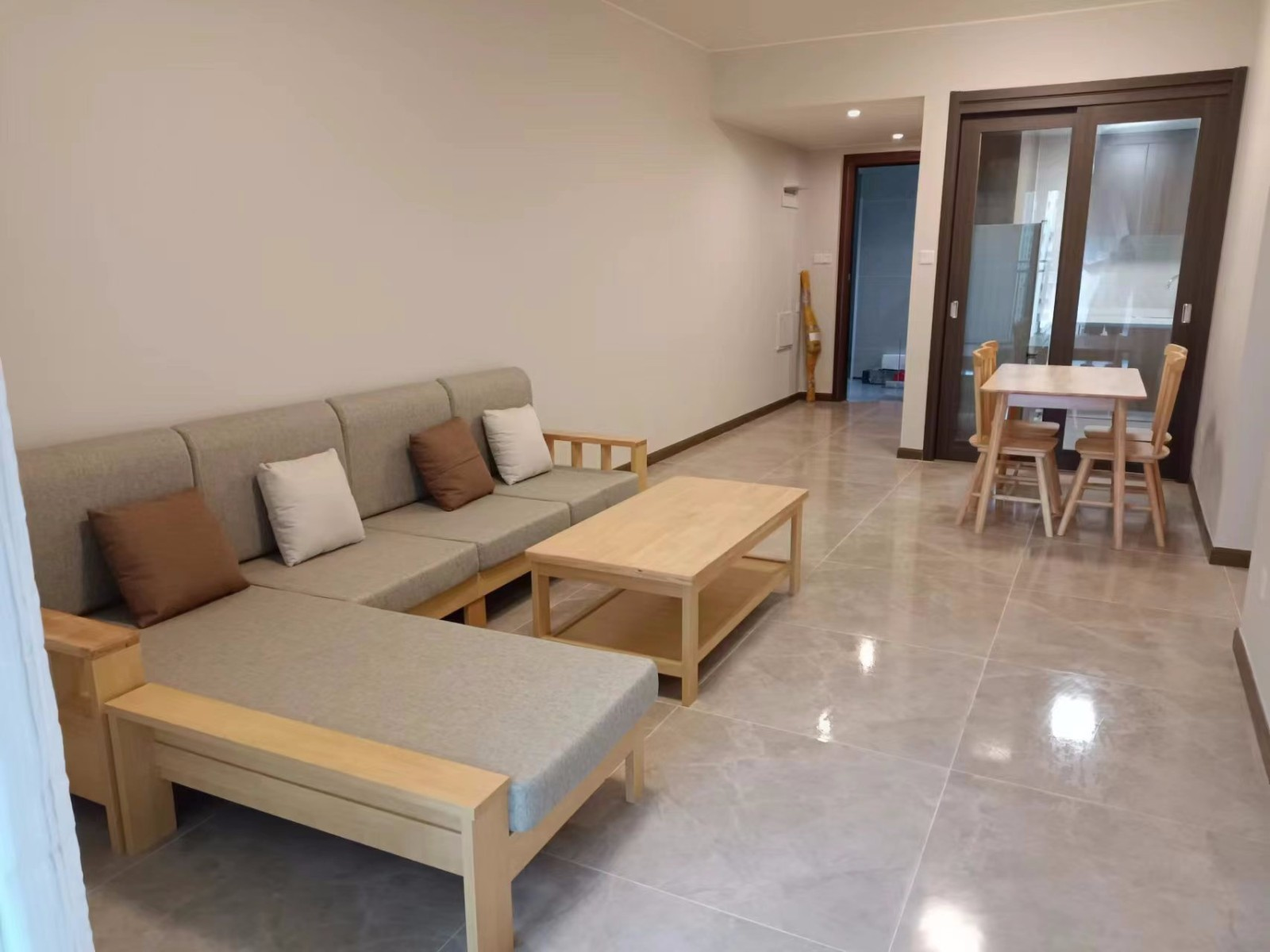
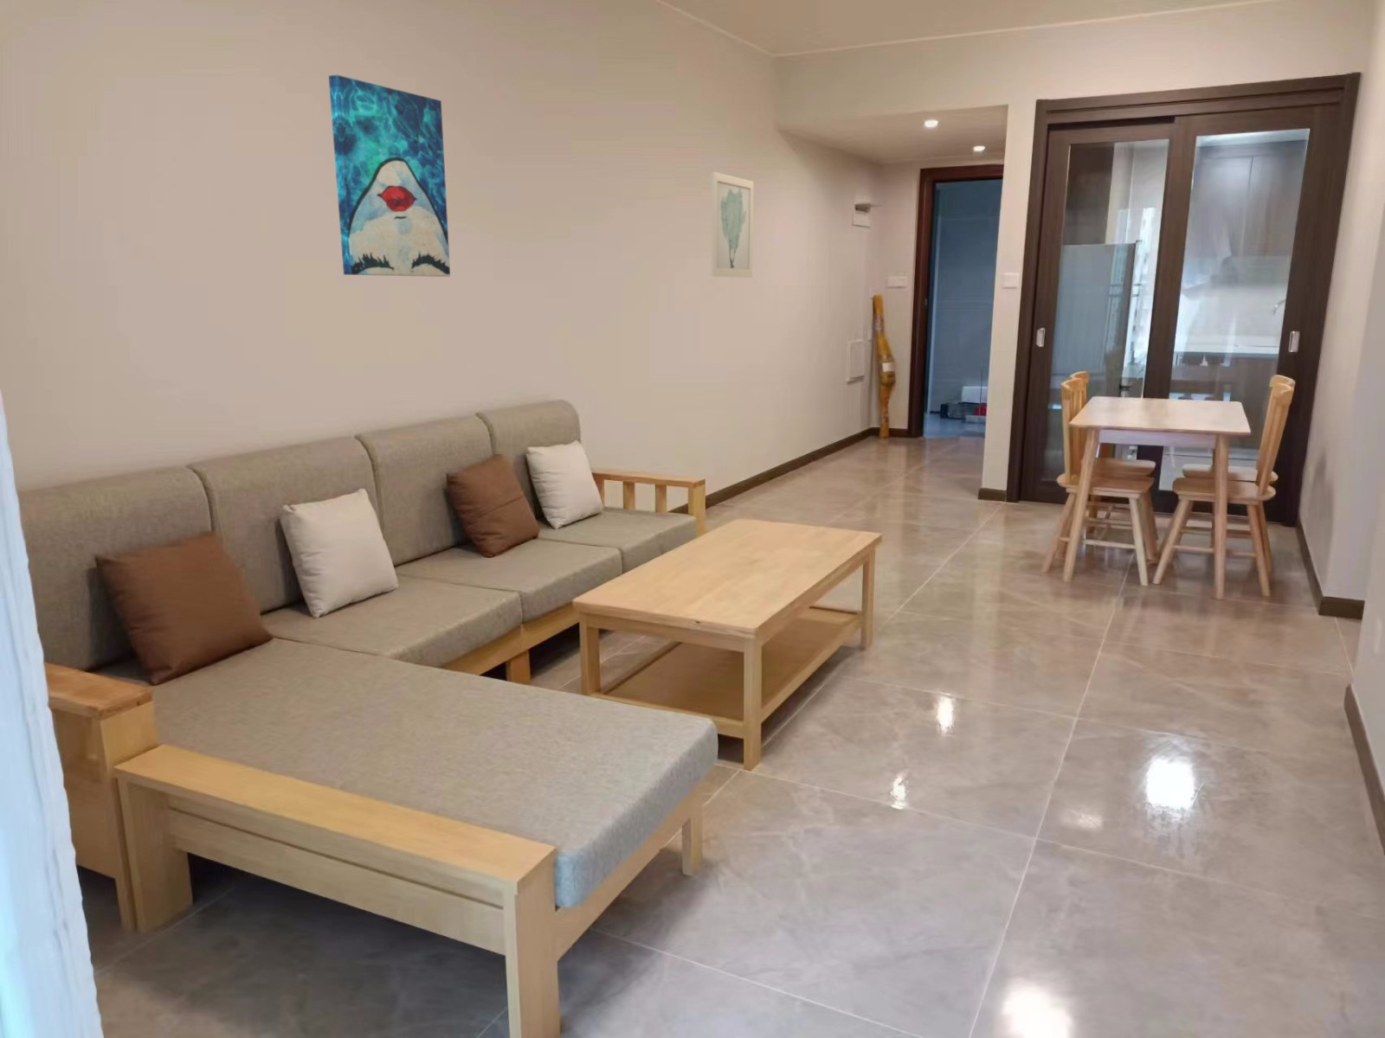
+ wall art (394, 183)
+ wall art (733, 227)
